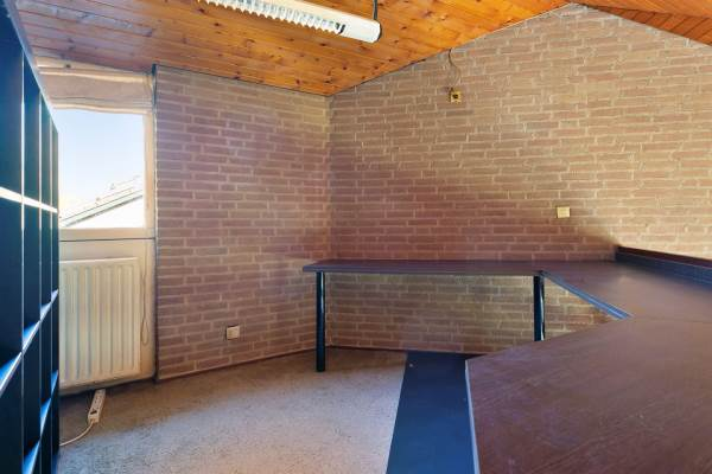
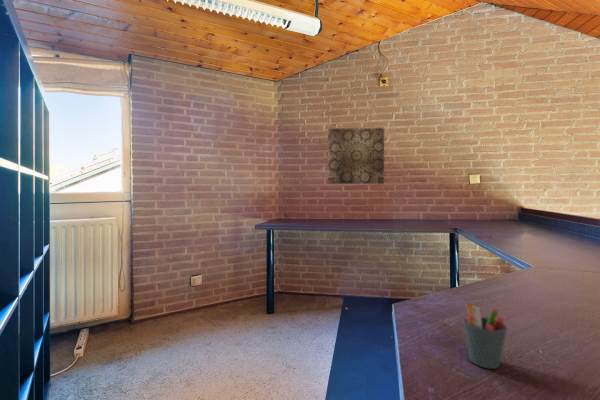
+ wall art (355, 156)
+ pen holder (483, 332)
